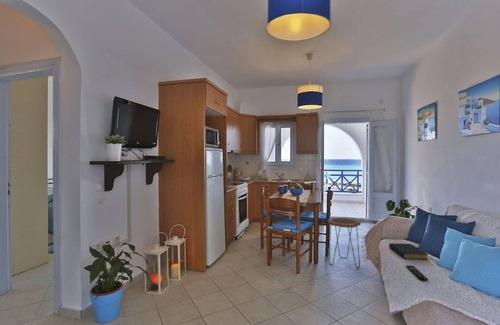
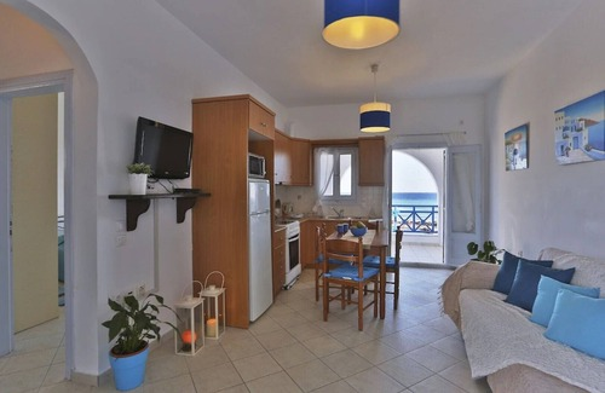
- side table (349, 242)
- hardback book (407, 250)
- remote control (416, 272)
